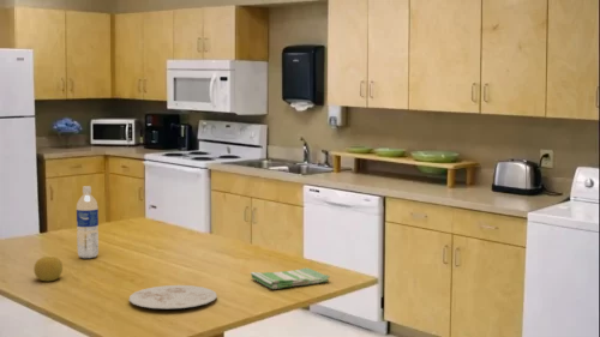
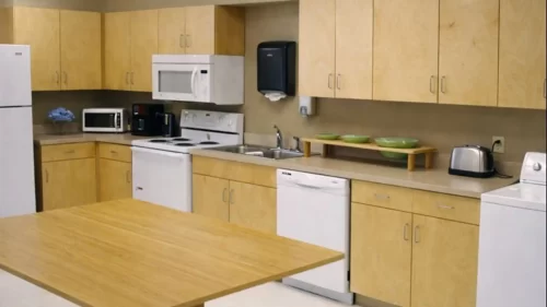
- plate (173, 297)
- water bottle (86, 222)
- dish towel (289, 276)
- fruit (48, 267)
